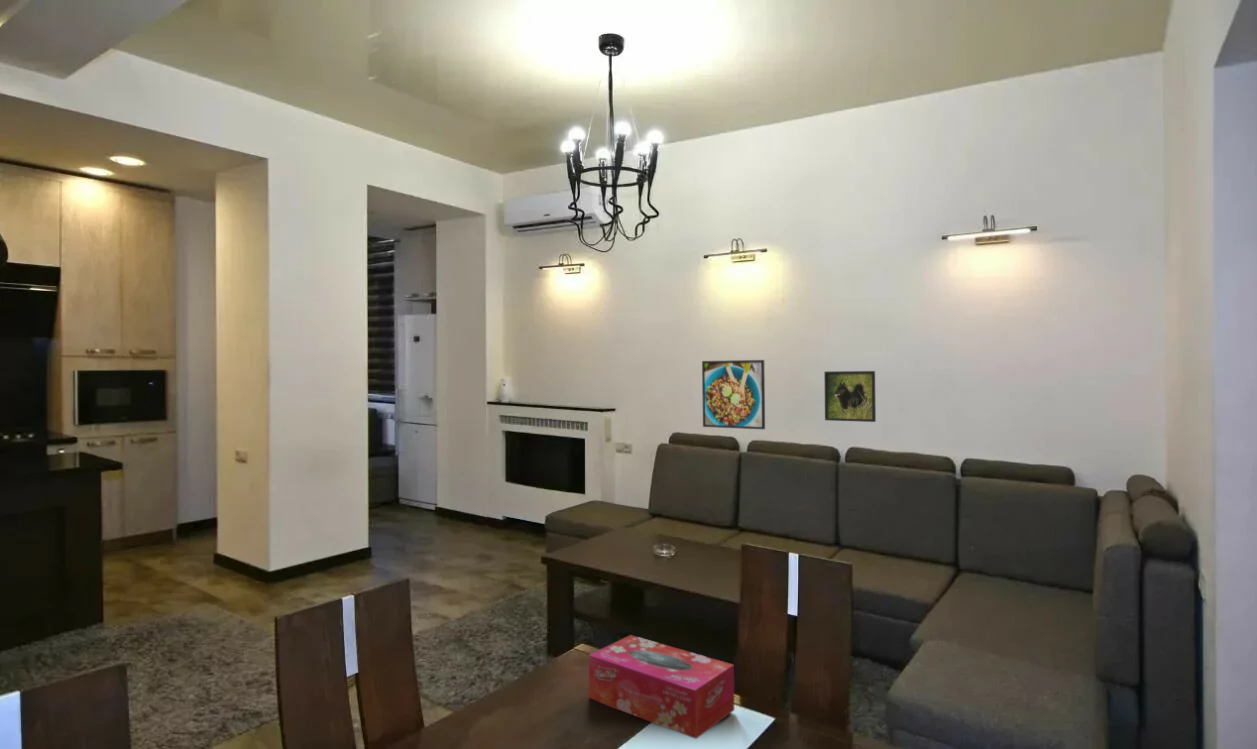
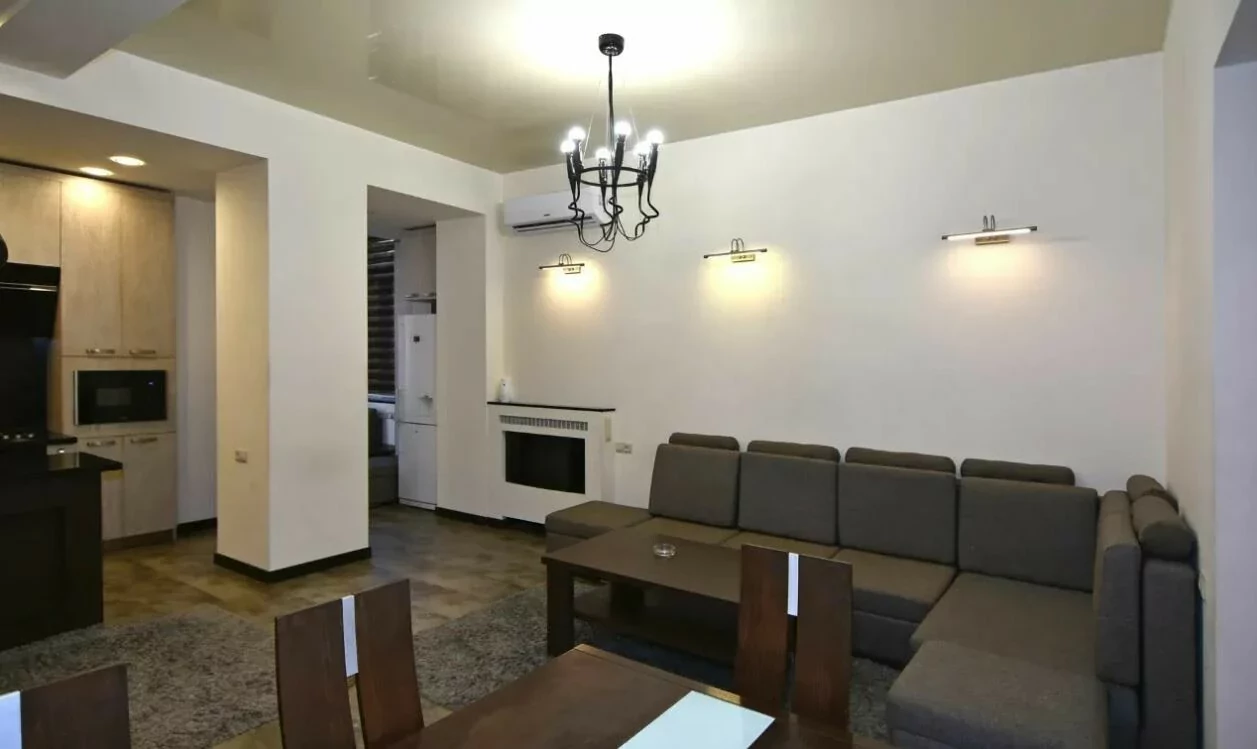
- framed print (732, 394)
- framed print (849, 396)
- tissue box (660, 682)
